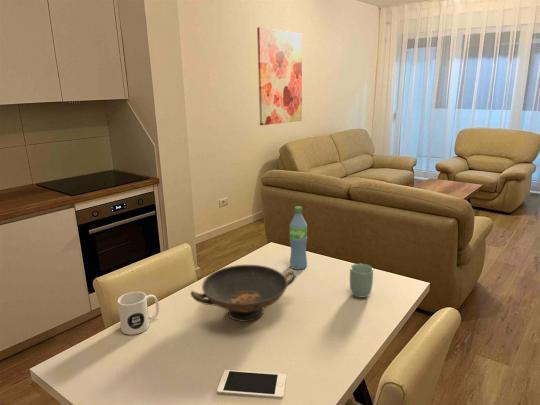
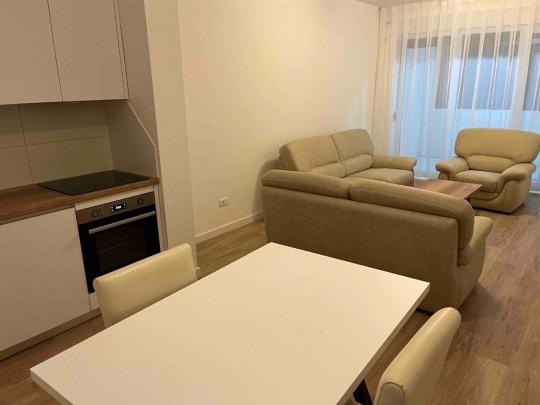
- wall art (281, 78)
- cell phone (252, 383)
- cup (361, 281)
- water bottle (298, 237)
- decorative bowl (245, 296)
- mug (139, 310)
